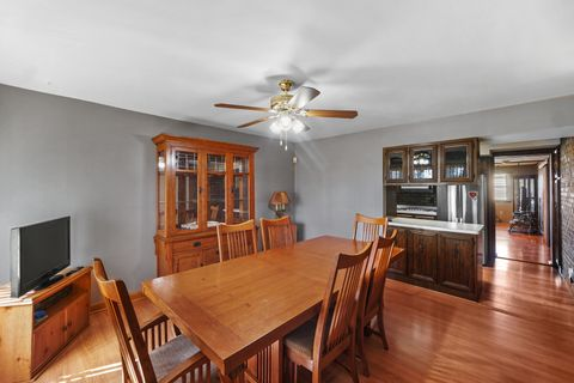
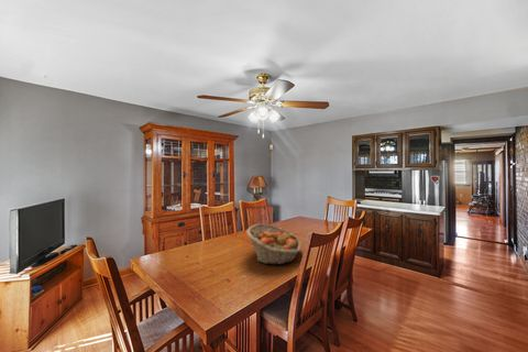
+ fruit basket (274, 241)
